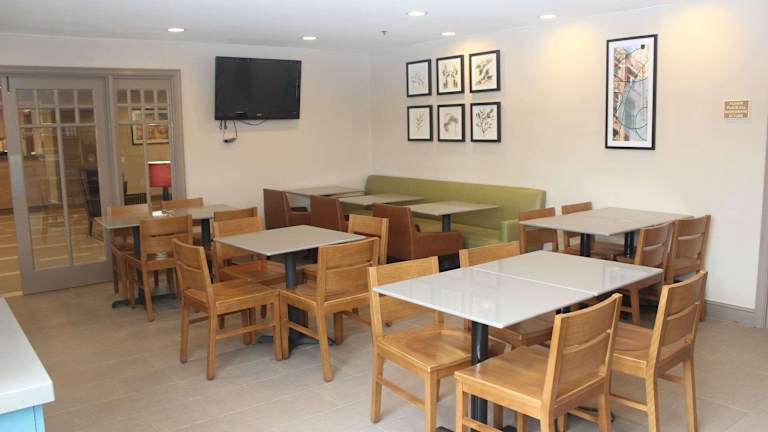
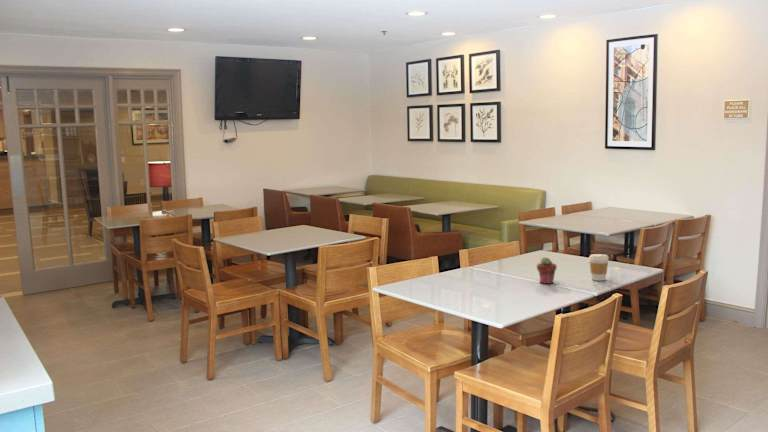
+ coffee cup (598, 266)
+ potted succulent (546, 269)
